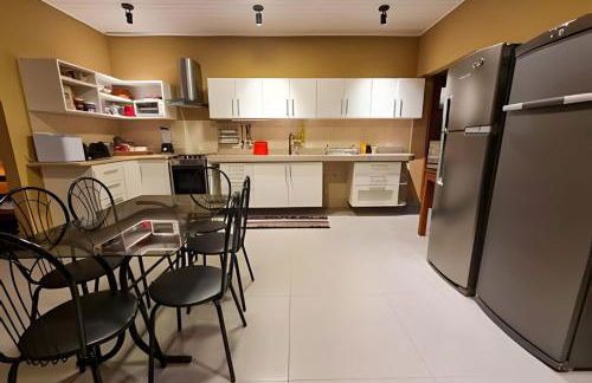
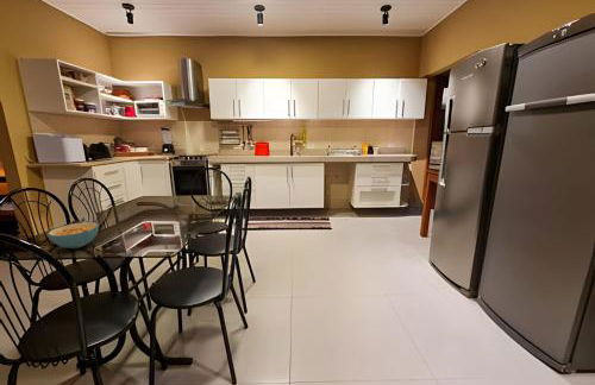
+ cereal bowl (75, 236)
